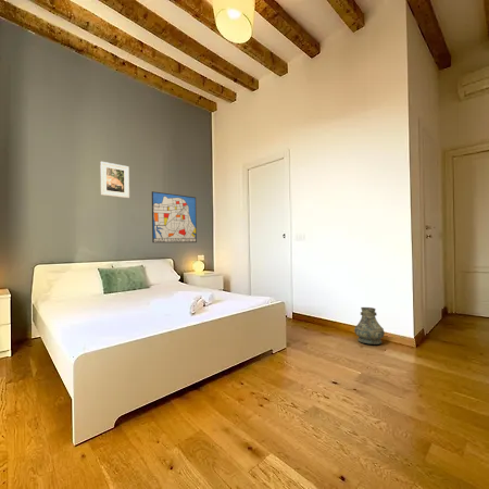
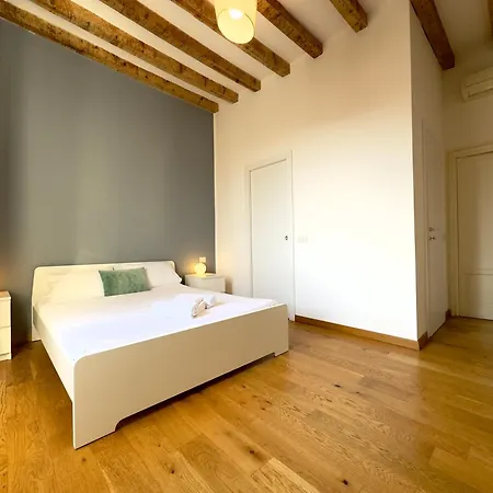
- wall art (175, 218)
- vase (368, 325)
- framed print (115, 179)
